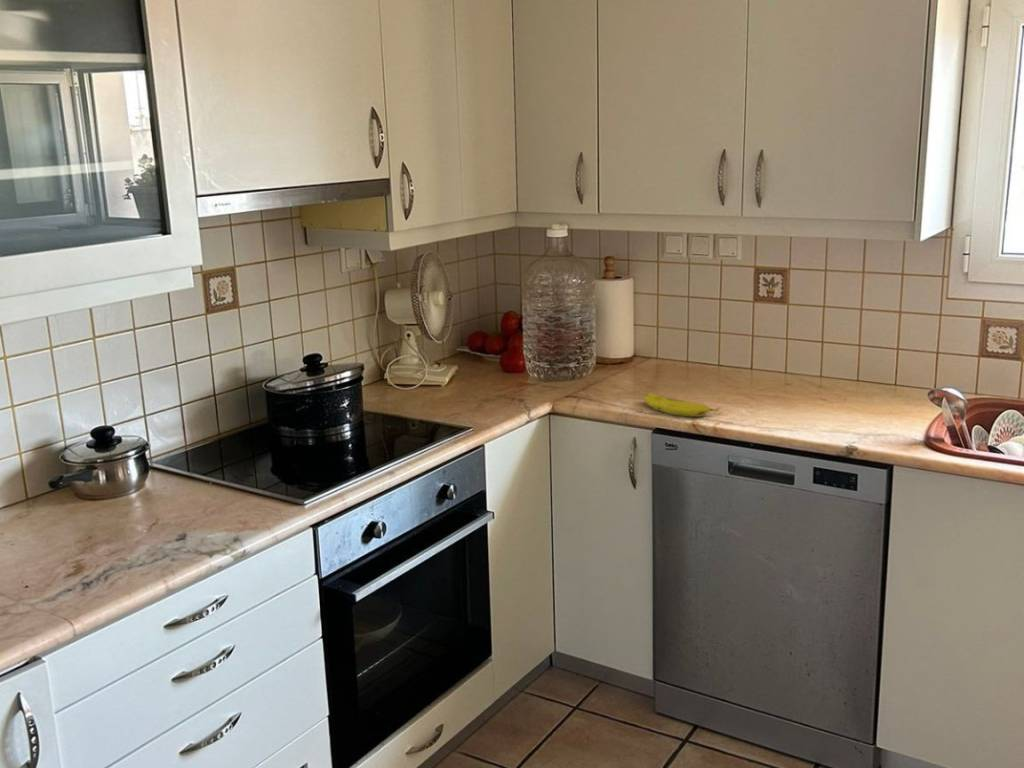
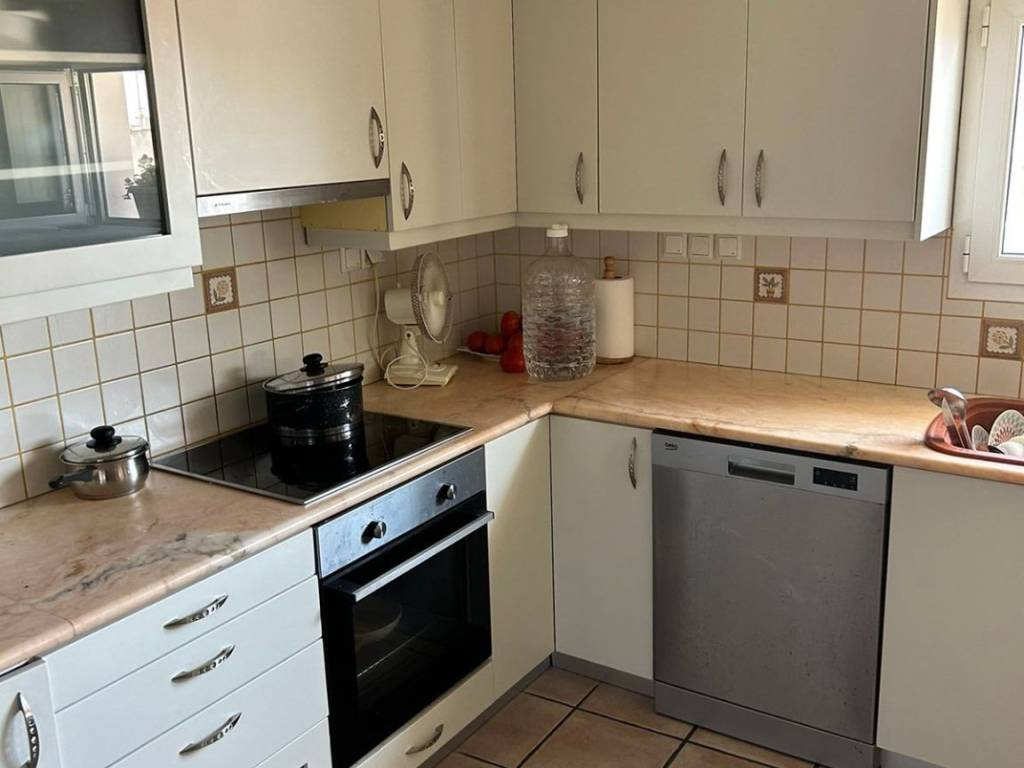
- fruit (674, 402)
